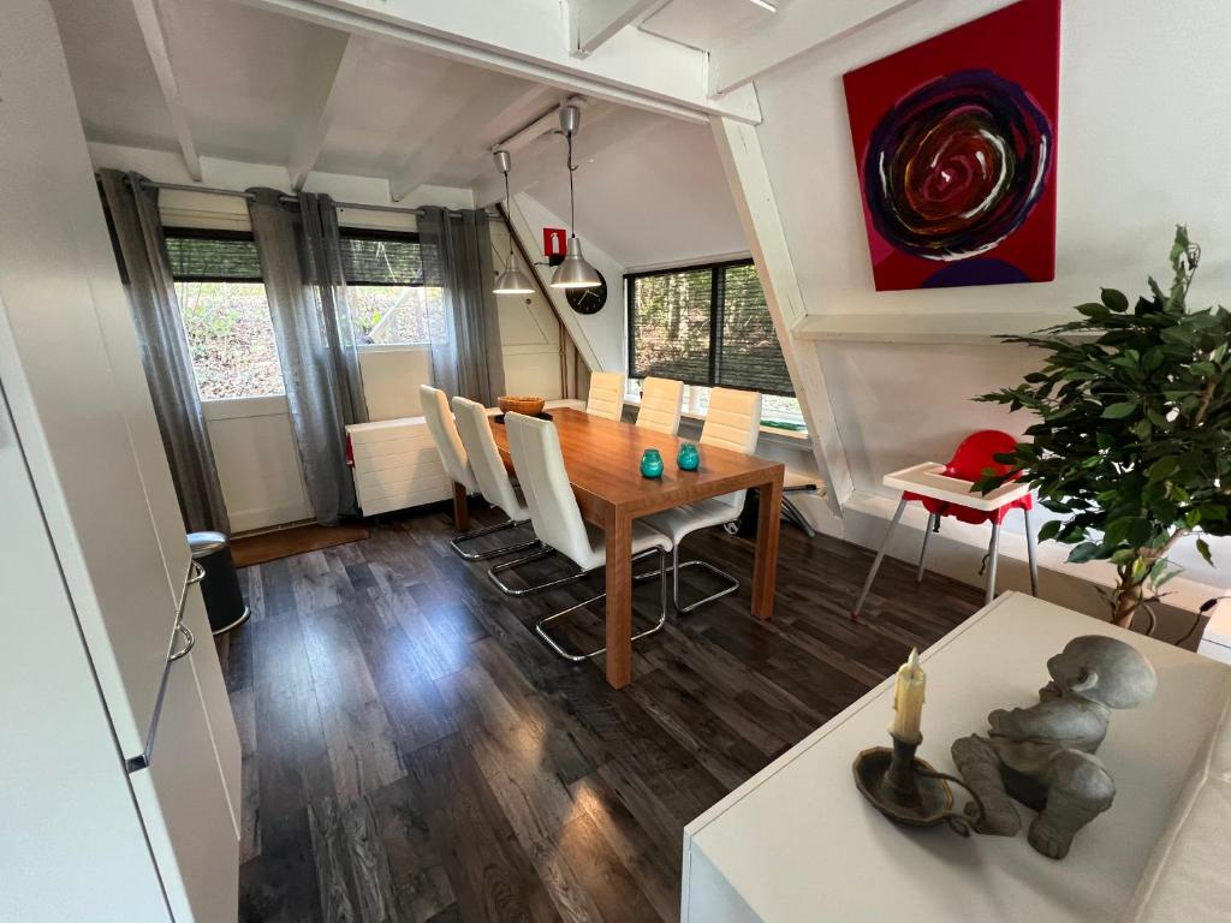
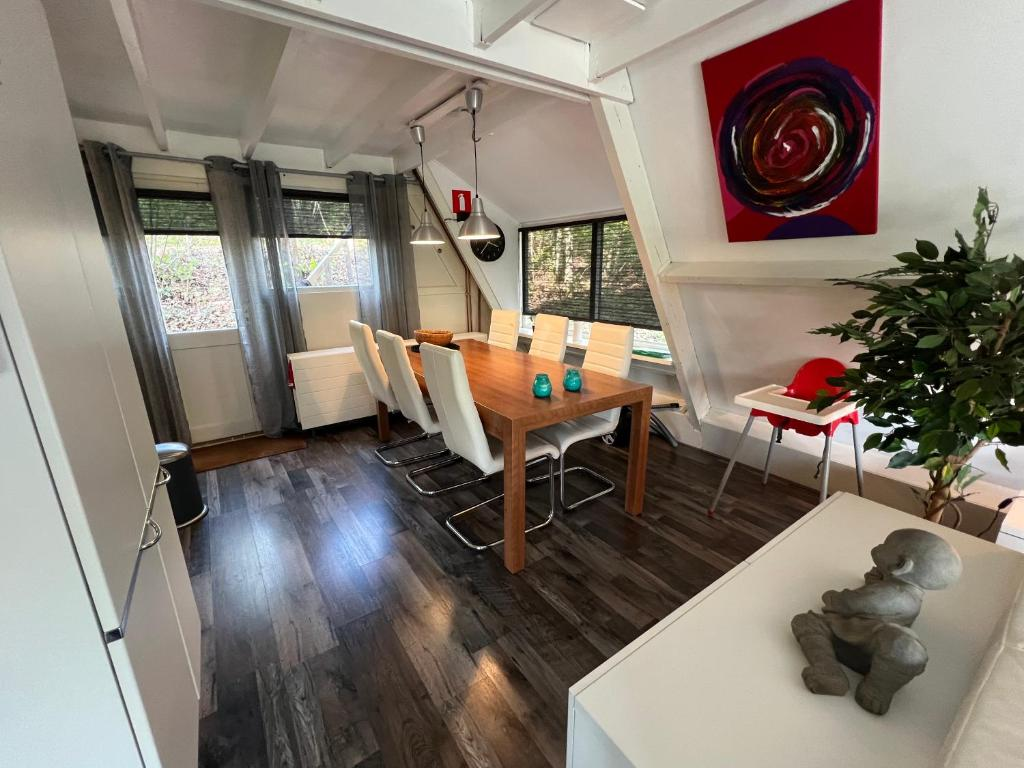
- candle holder (921, 733)
